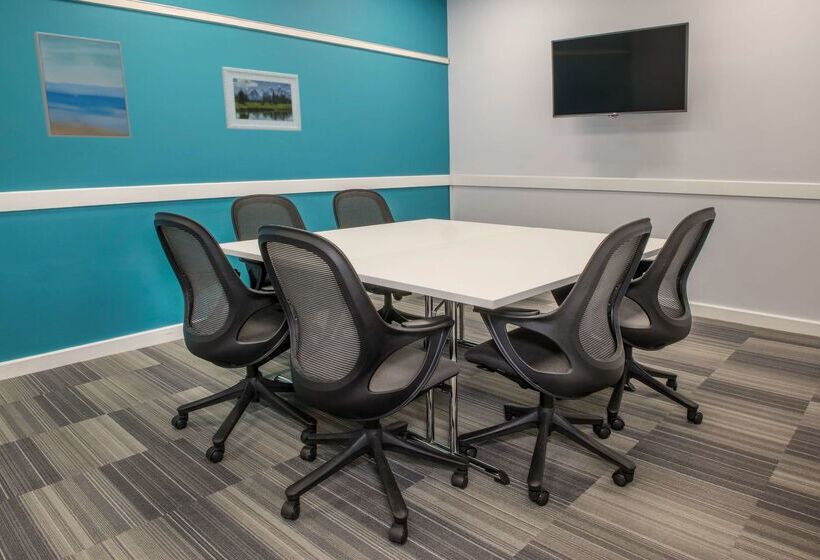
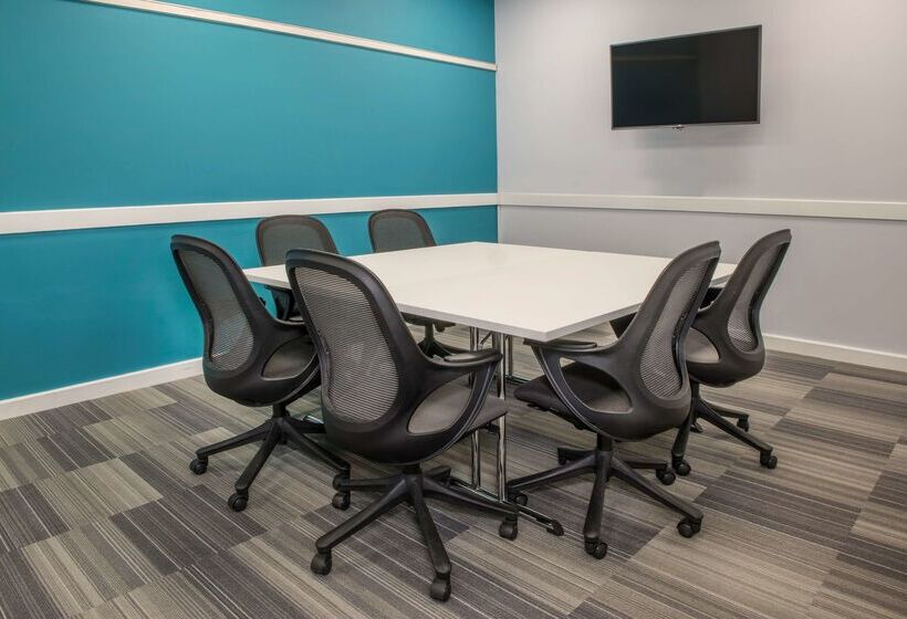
- wall art (85, 88)
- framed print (263, 100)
